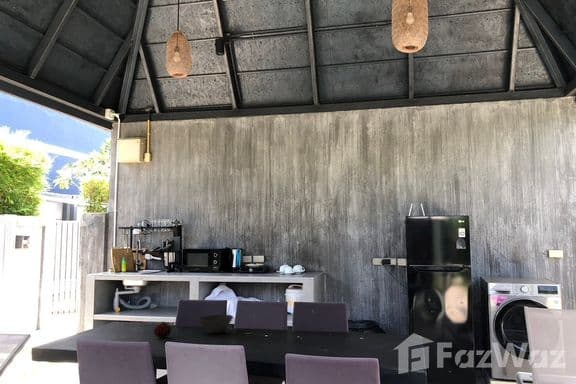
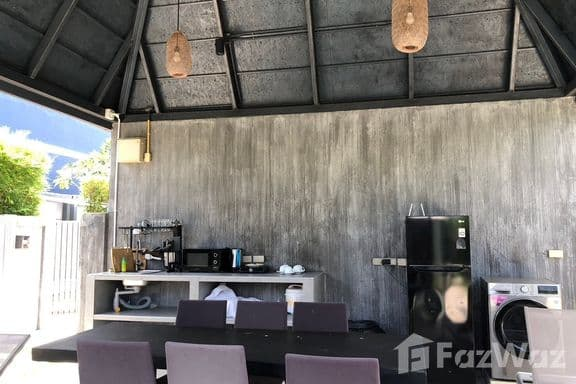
- bowl (215, 324)
- fruit (162, 329)
